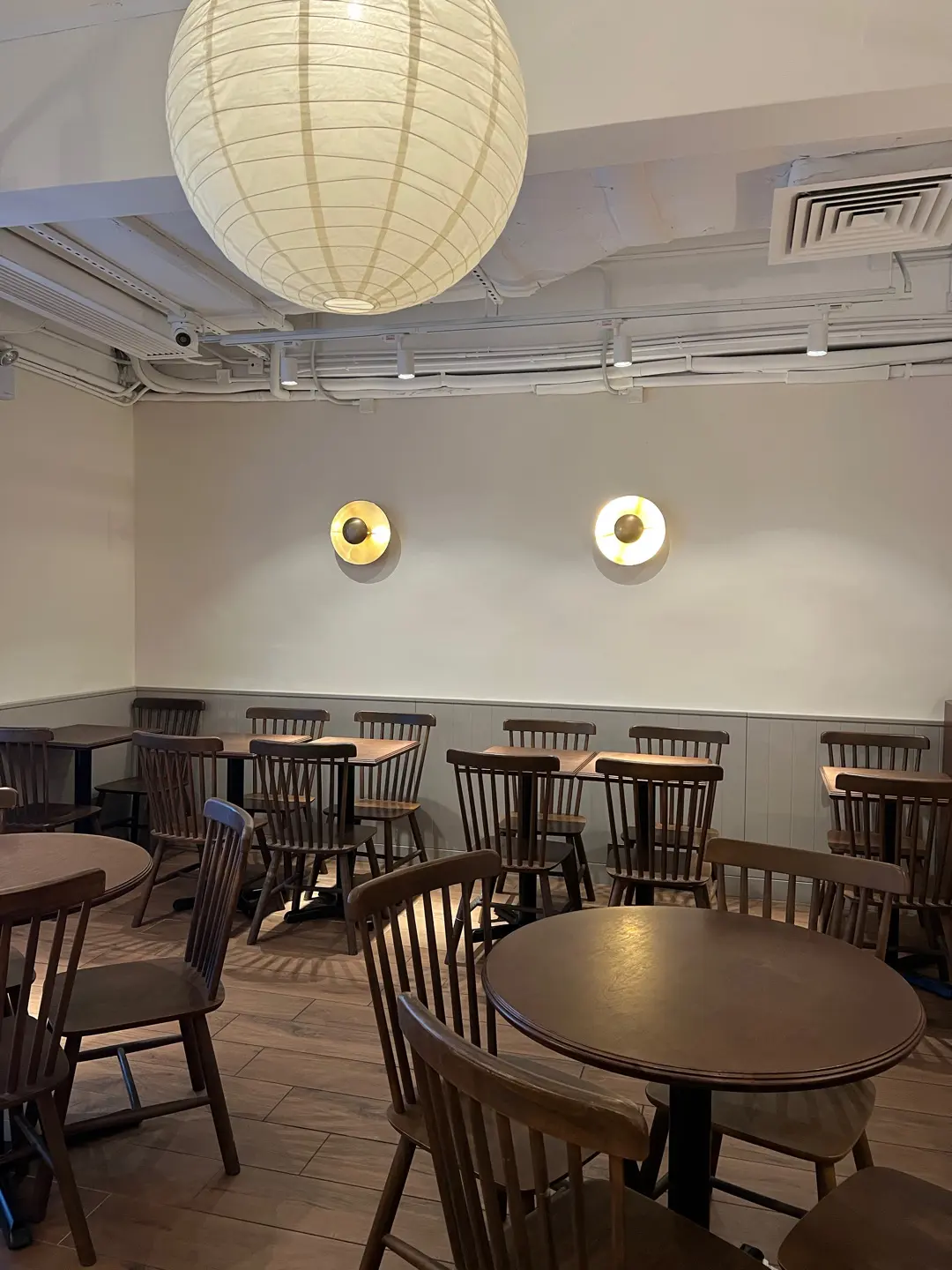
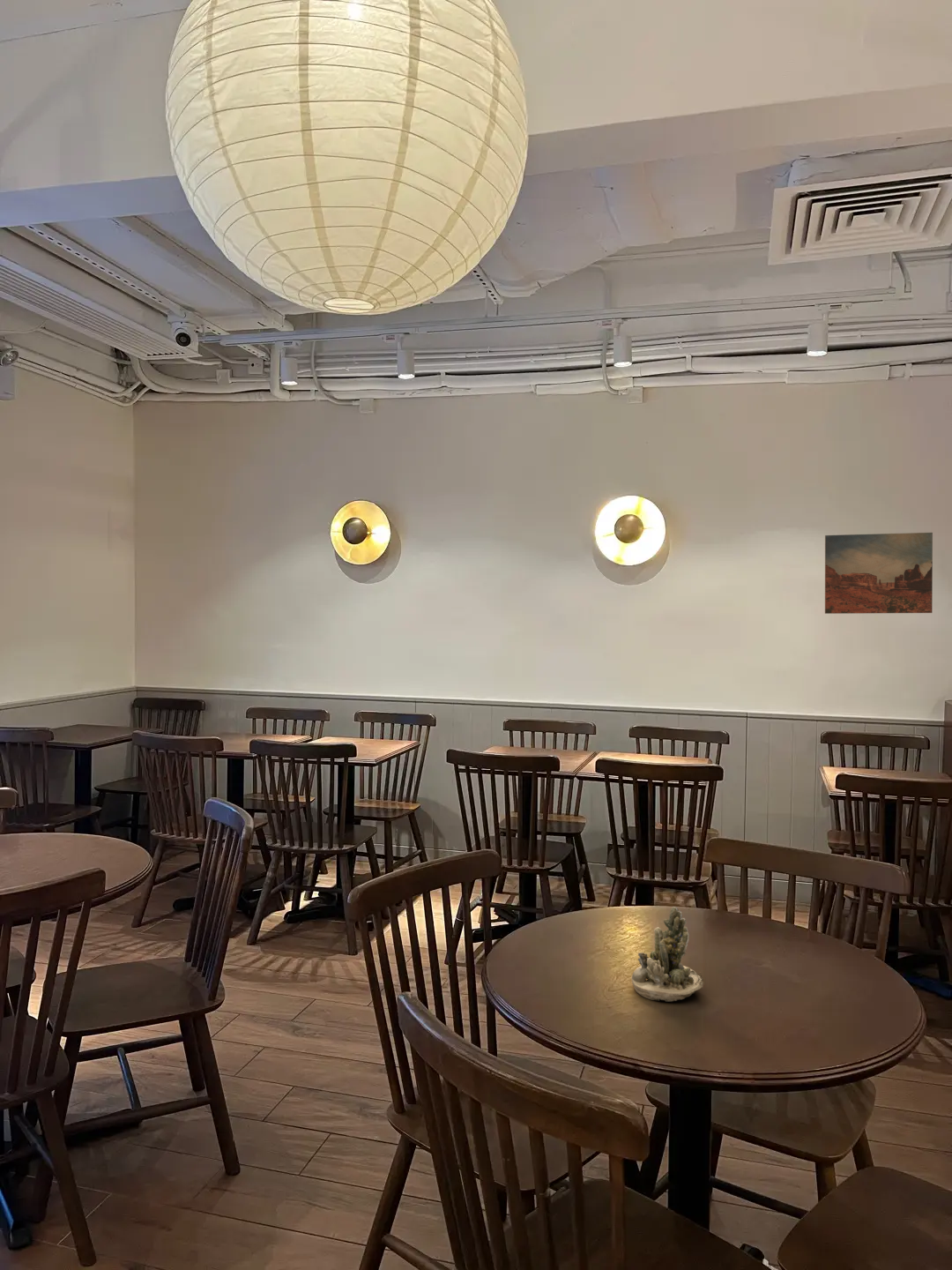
+ succulent planter (666, 949)
+ wall art (877, 573)
